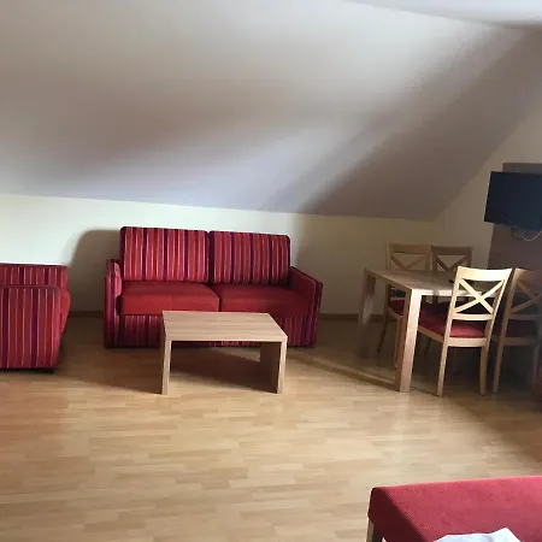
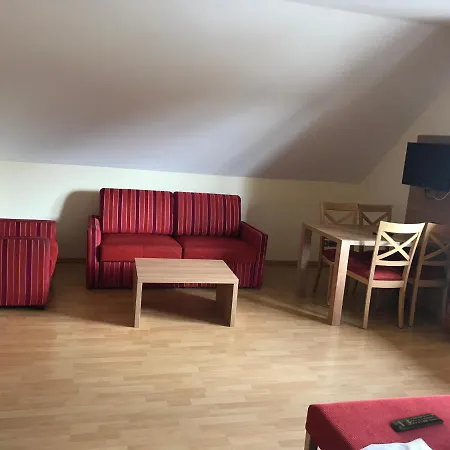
+ remote control (418, 422)
